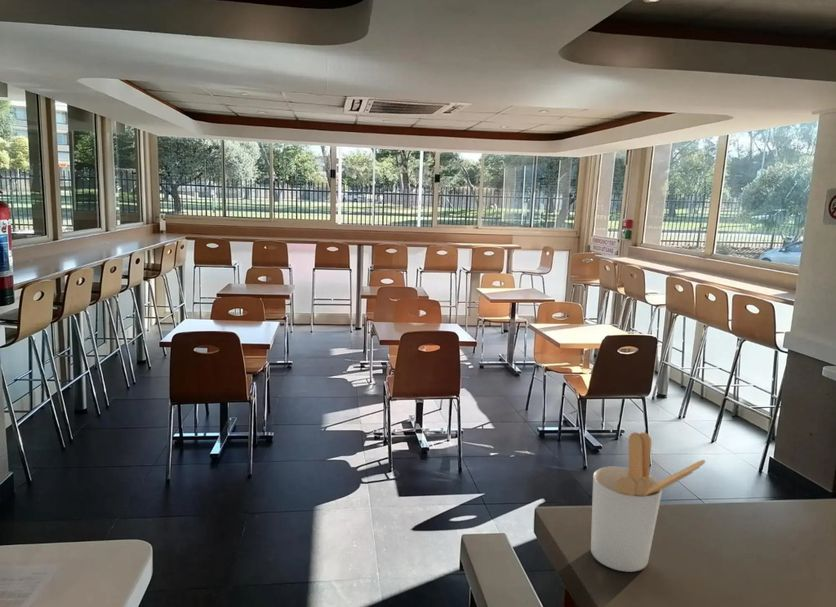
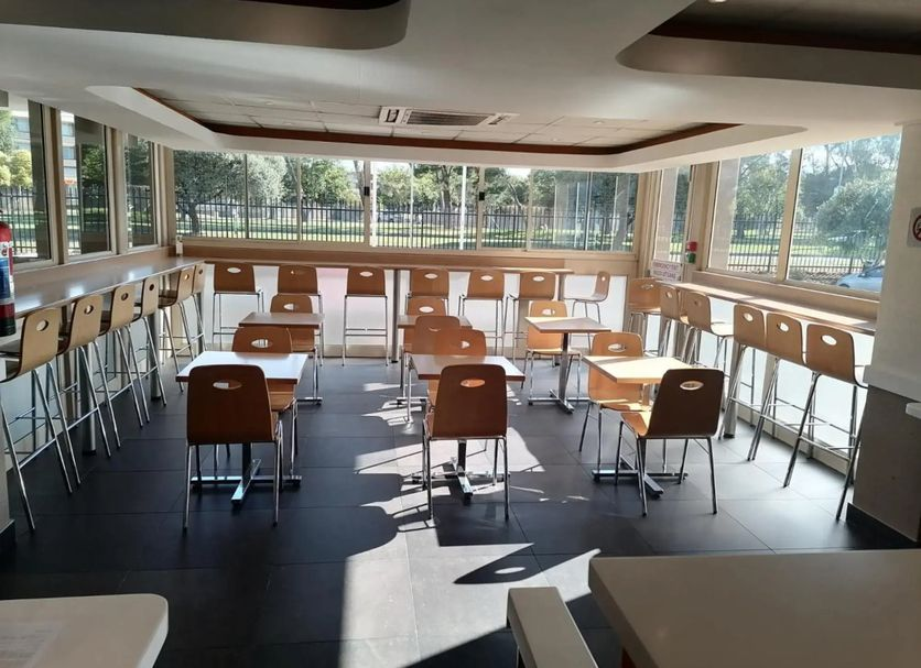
- utensil holder (643, 505)
